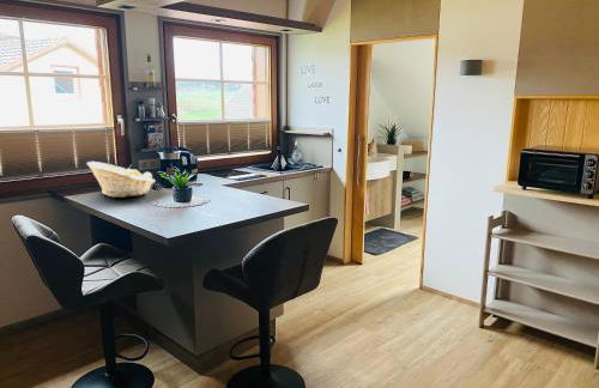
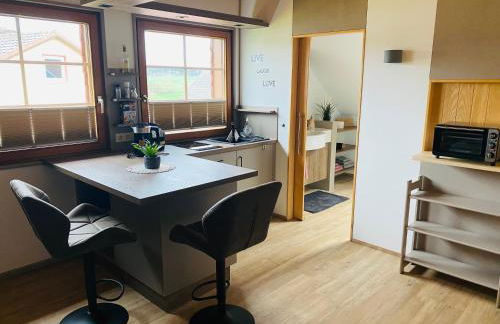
- fruit basket (121, 177)
